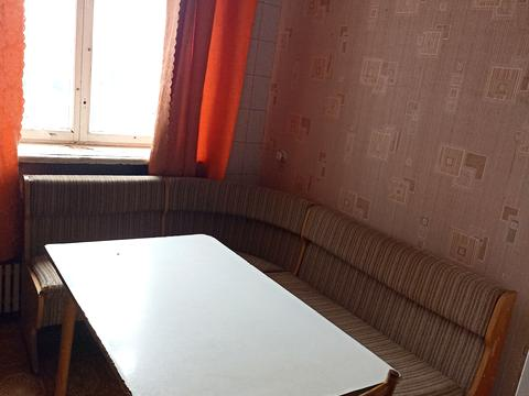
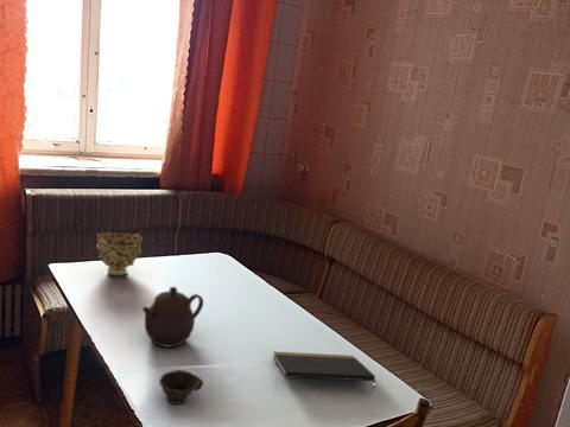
+ decorative bowl (118, 254)
+ notepad (321, 365)
+ teapot (173, 312)
+ cup (180, 389)
